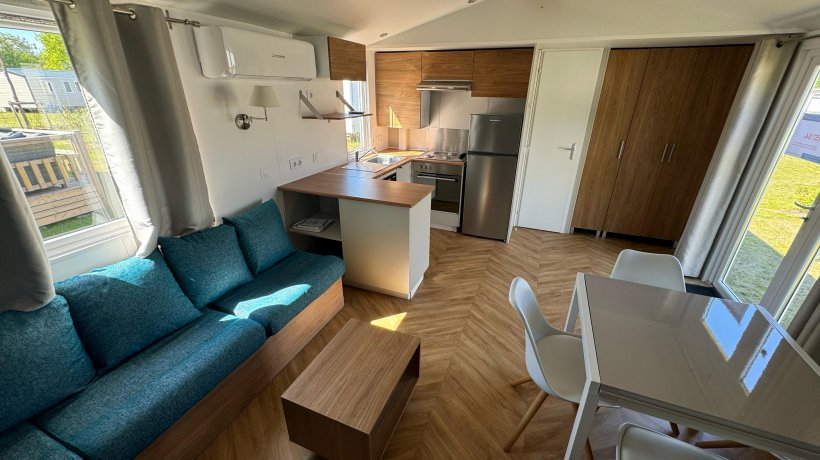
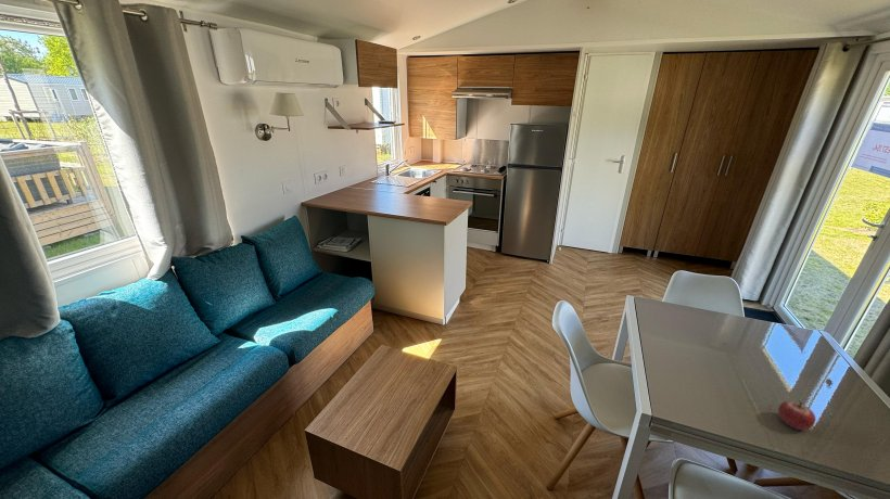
+ fruit (797, 413)
